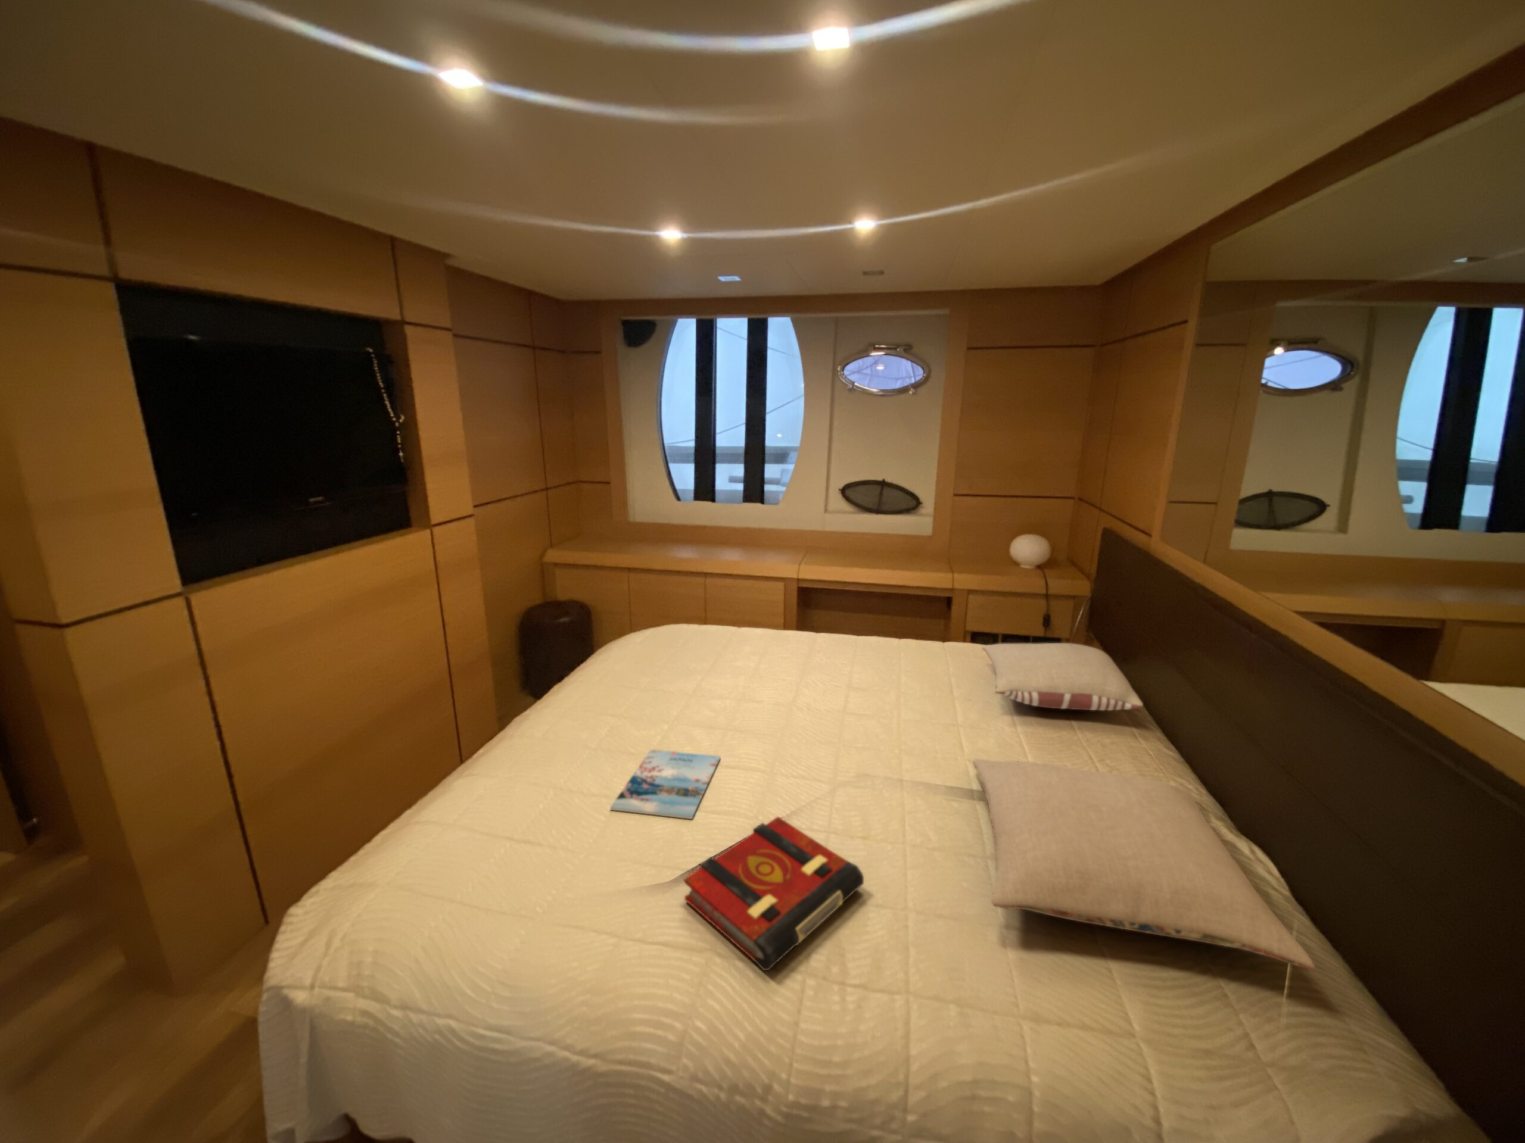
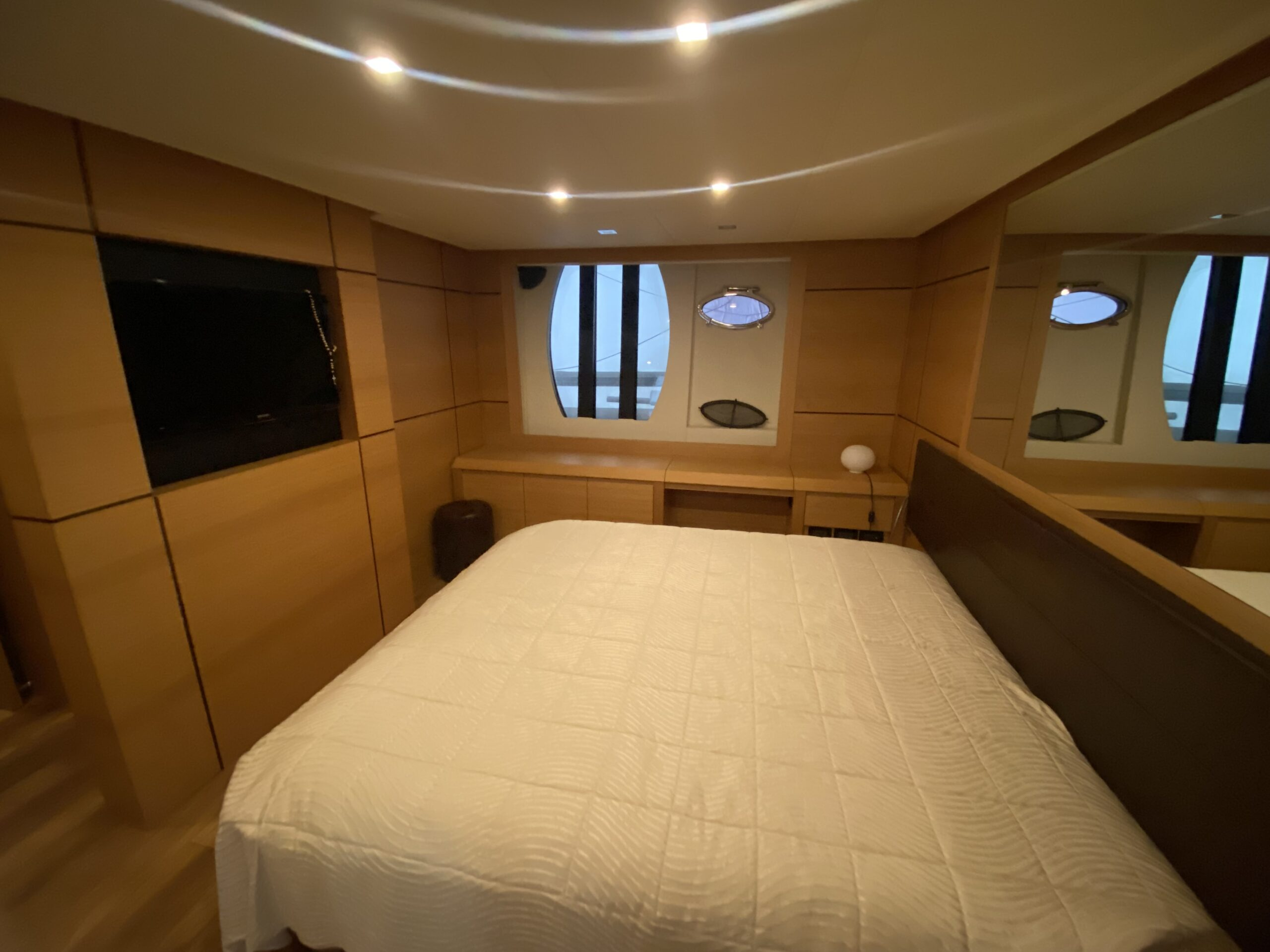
- pillow (1102, 839)
- pillow (1052, 674)
- book (773, 884)
- magazine (669, 780)
